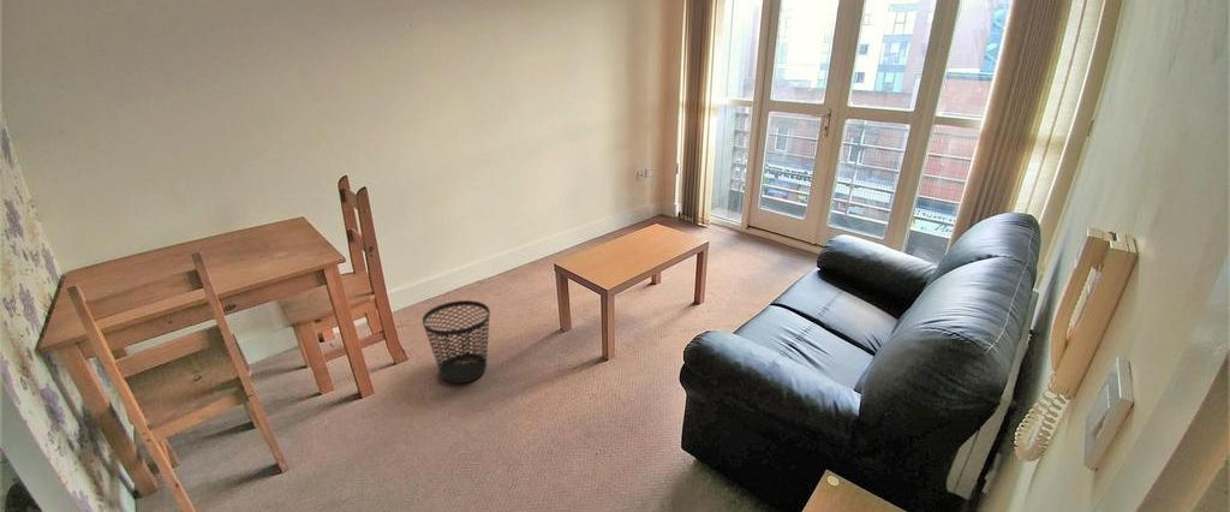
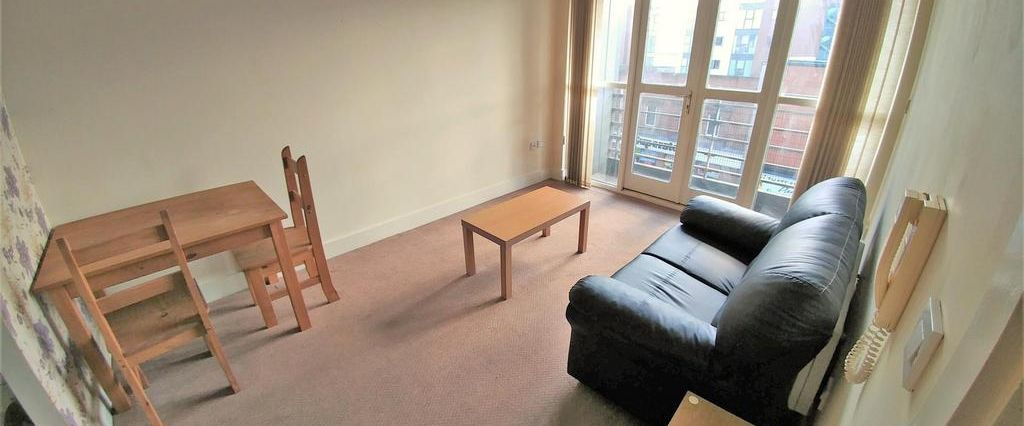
- wastebasket (460, 343)
